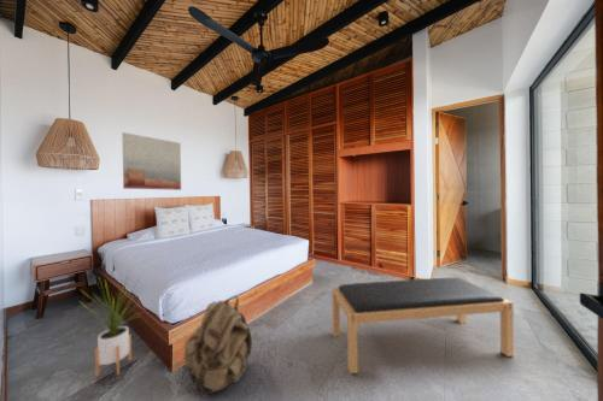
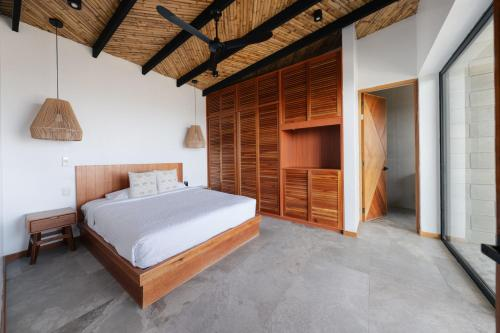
- bench (415, 316)
- house plant (115, 320)
- backpack (218, 335)
- wall art (153, 164)
